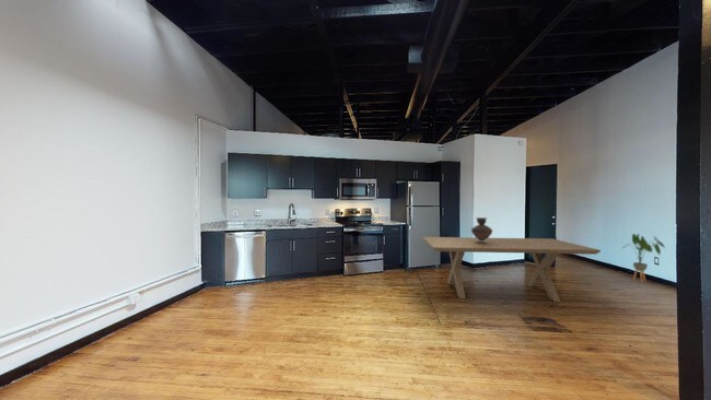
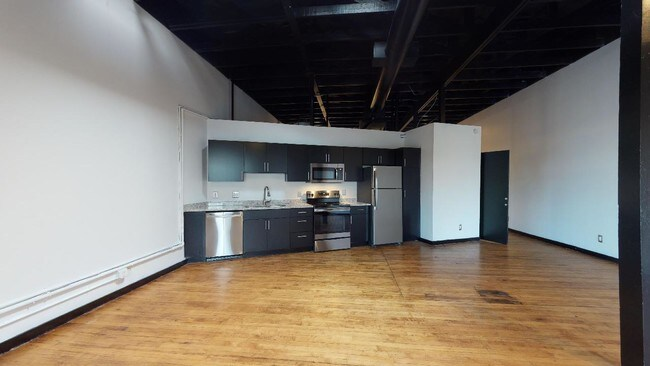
- vessel (481, 230)
- house plant (642, 257)
- dining table (498, 251)
